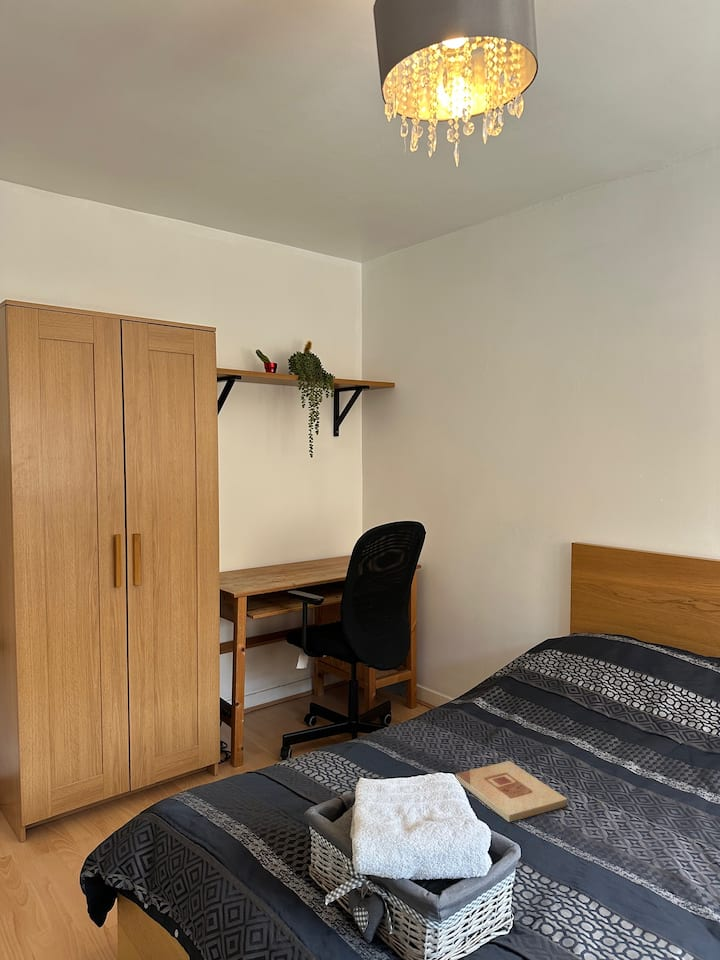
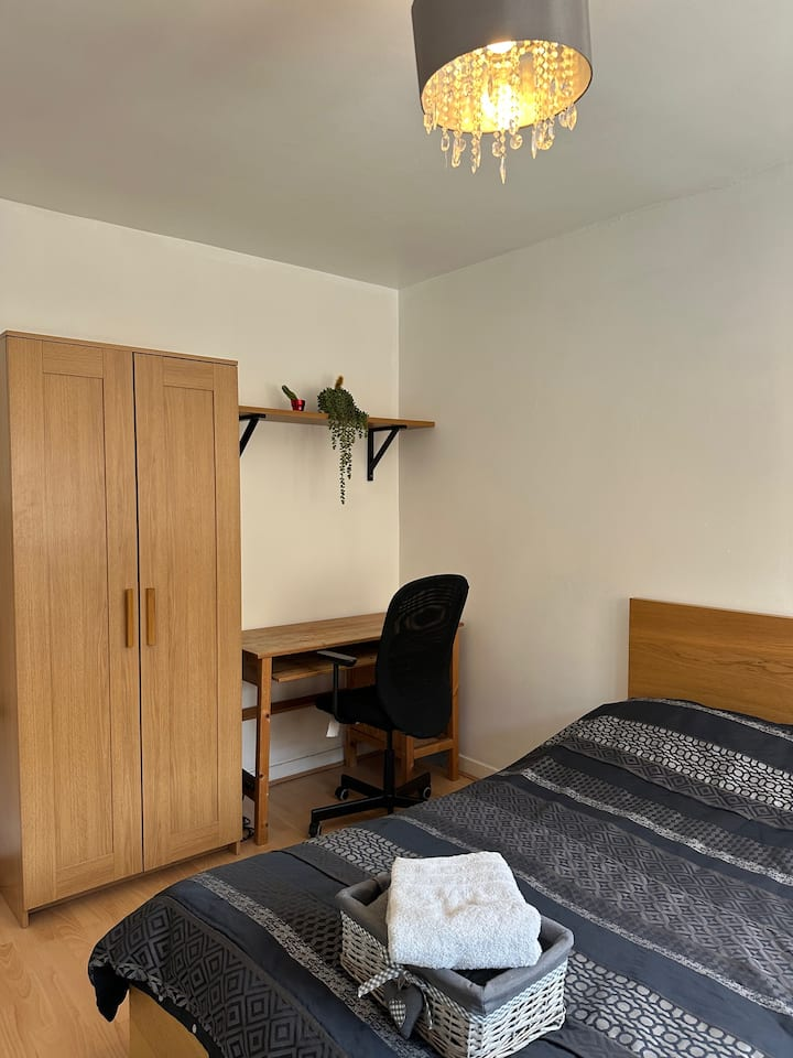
- wooden plaque (509, 788)
